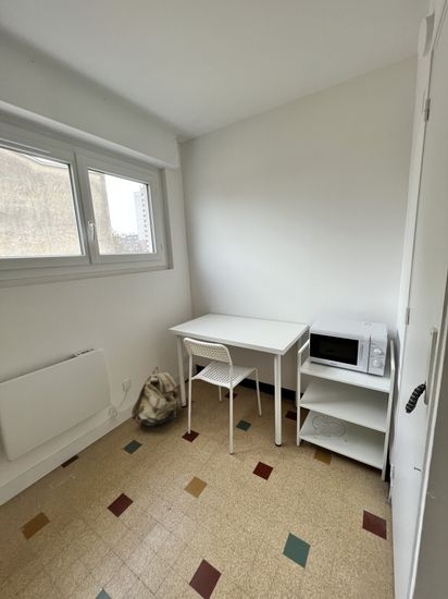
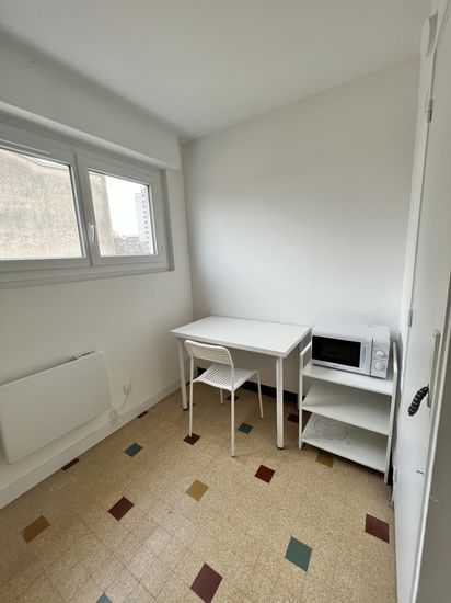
- backpack (153, 396)
